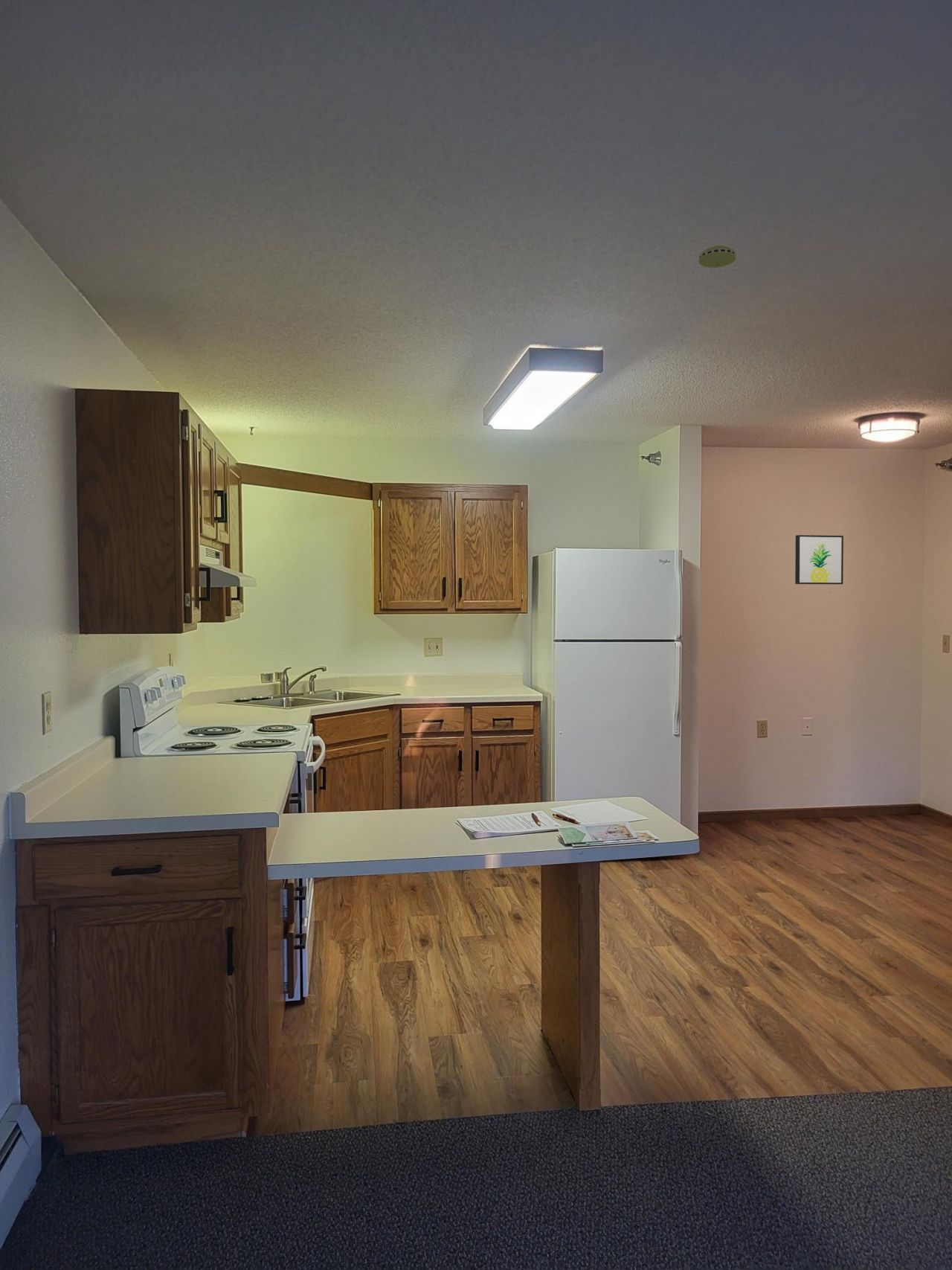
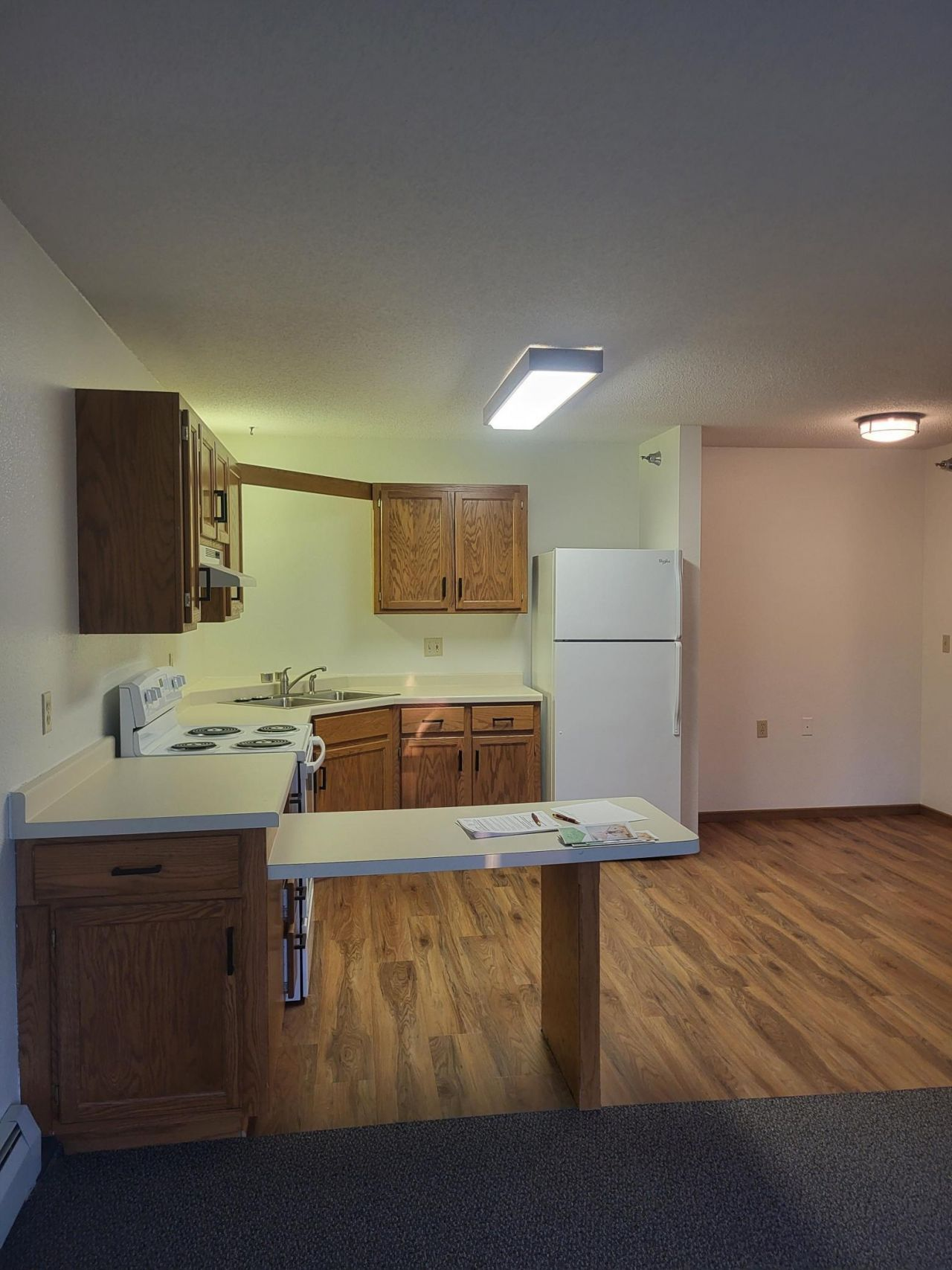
- wall art (819, 559)
- smoke detector (717, 256)
